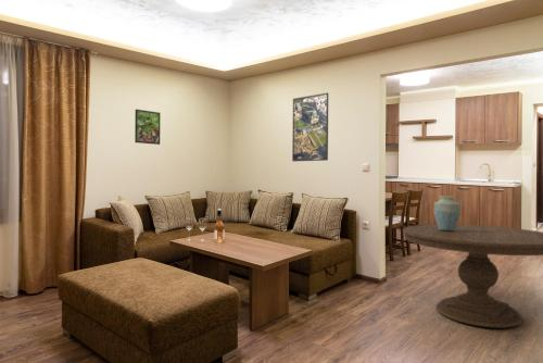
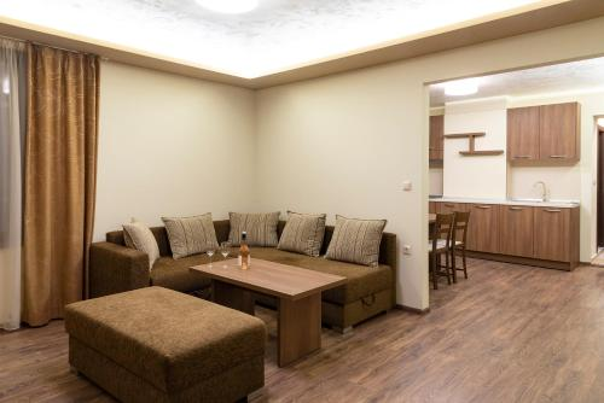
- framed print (148, 127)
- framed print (310, 128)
- dining table (477, 273)
- vase (446, 213)
